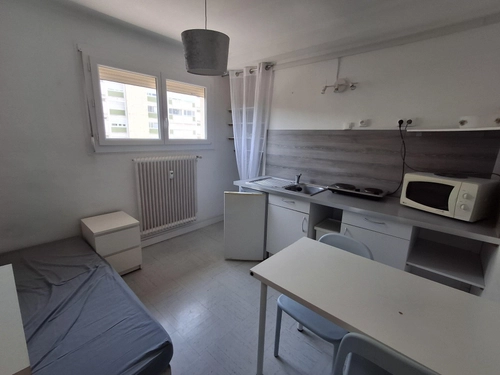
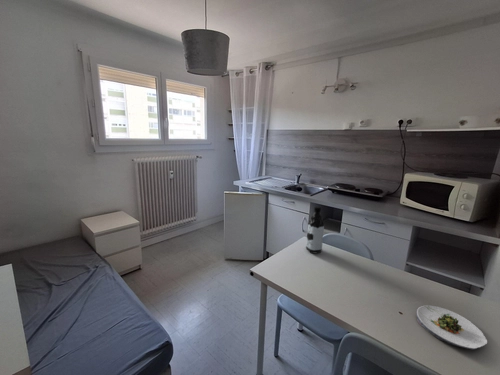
+ water bottle (315, 229)
+ salad plate (448, 322)
